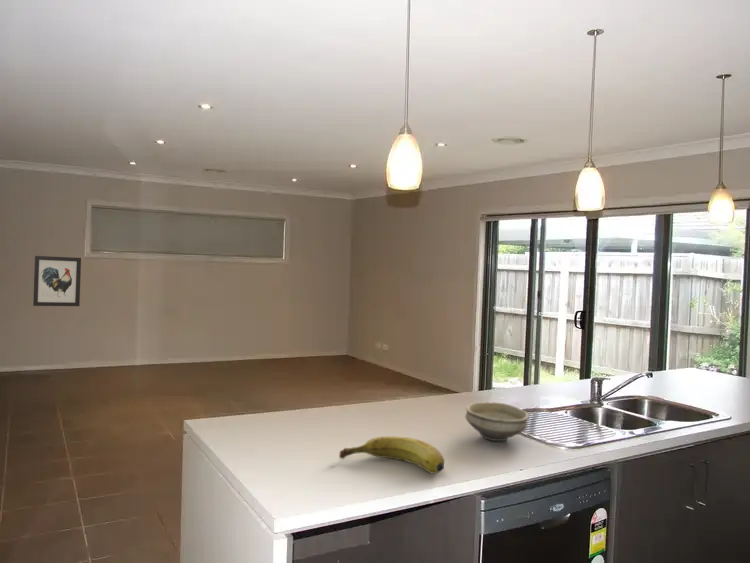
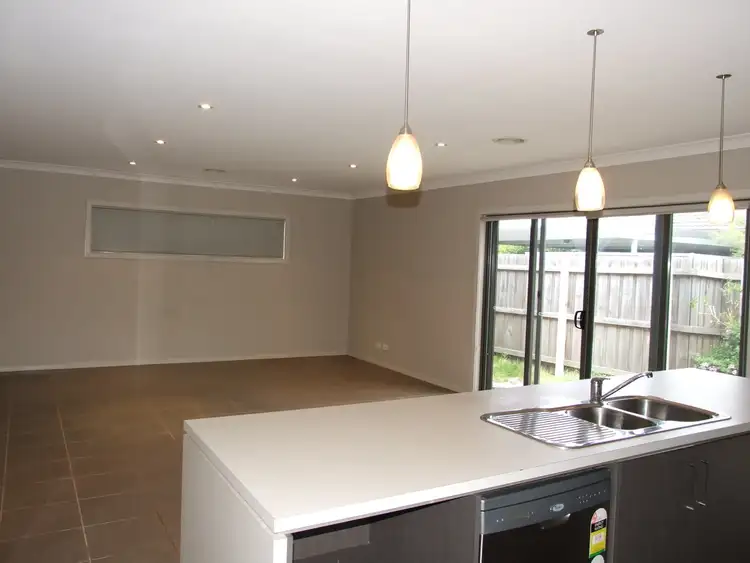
- banana (398, 454)
- wall art (57, 281)
- bowl (496, 423)
